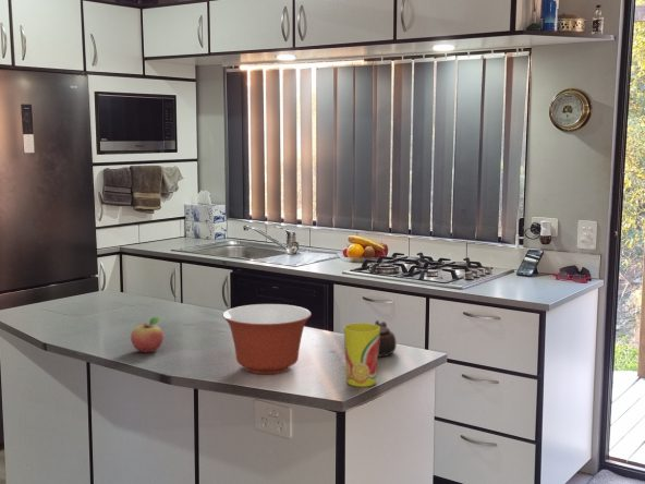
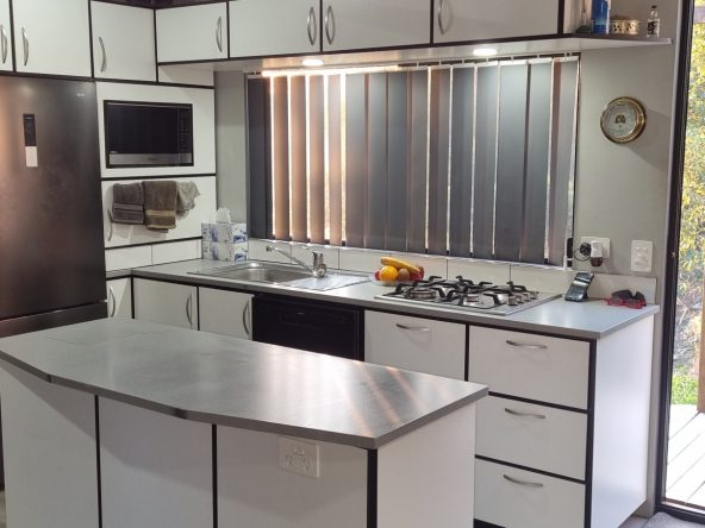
- mixing bowl (267, 340)
- cup (361, 354)
- teapot (379, 336)
- fruit (147, 335)
